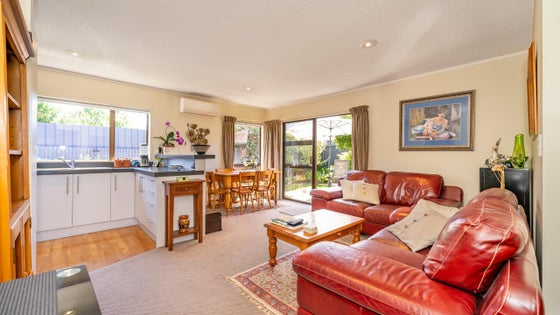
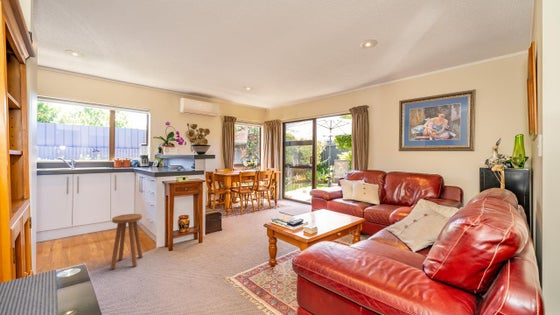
+ stool (124, 239)
